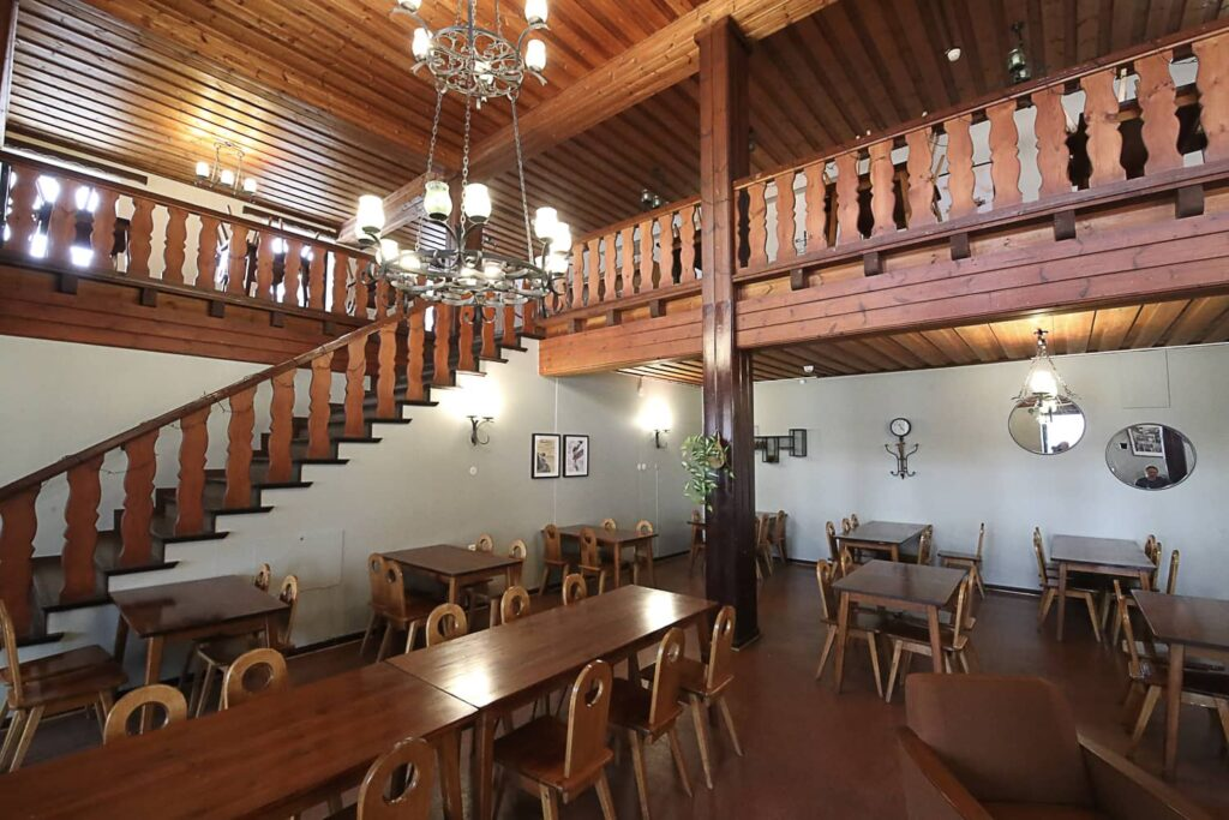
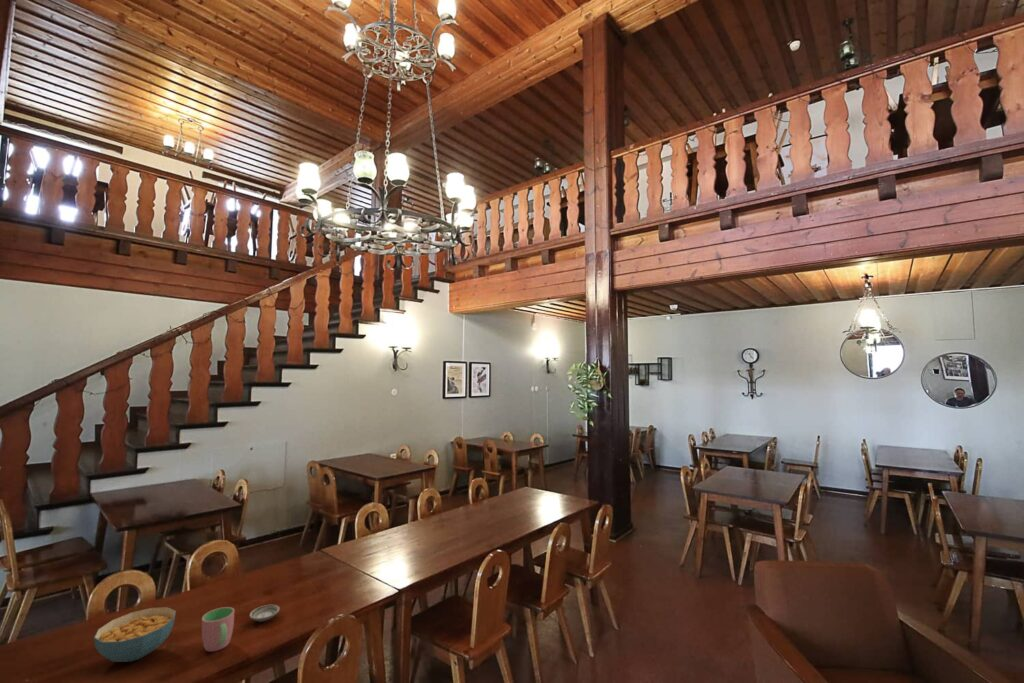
+ cup (219, 631)
+ cereal bowl (136, 639)
+ saucer (264, 614)
